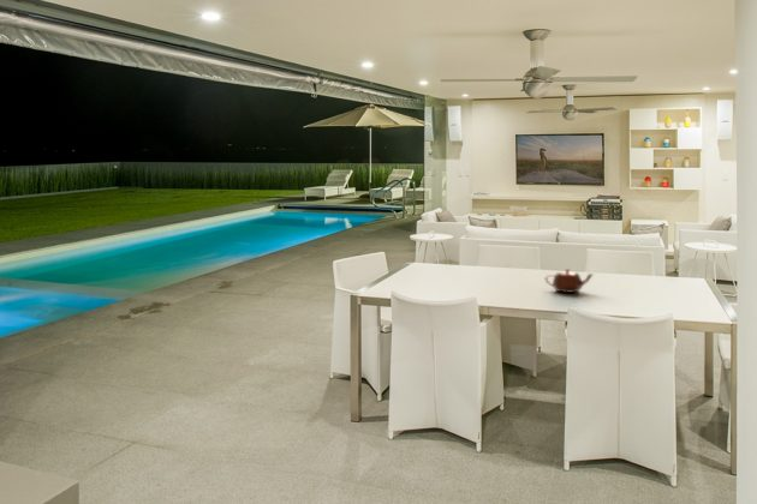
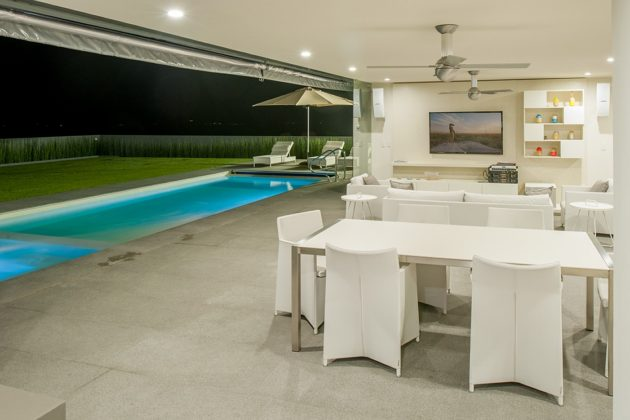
- teapot (568, 280)
